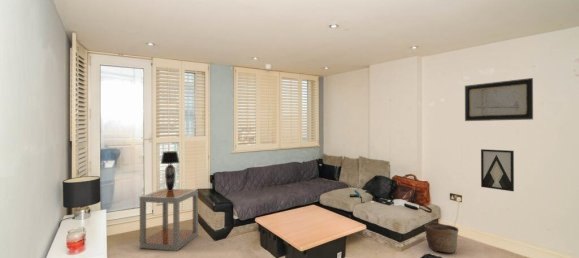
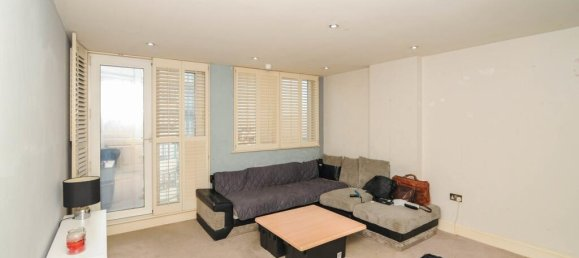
- wall art (496, 169)
- table lamp (170, 170)
- side table (167, 217)
- basket (440, 236)
- wall art (496, 101)
